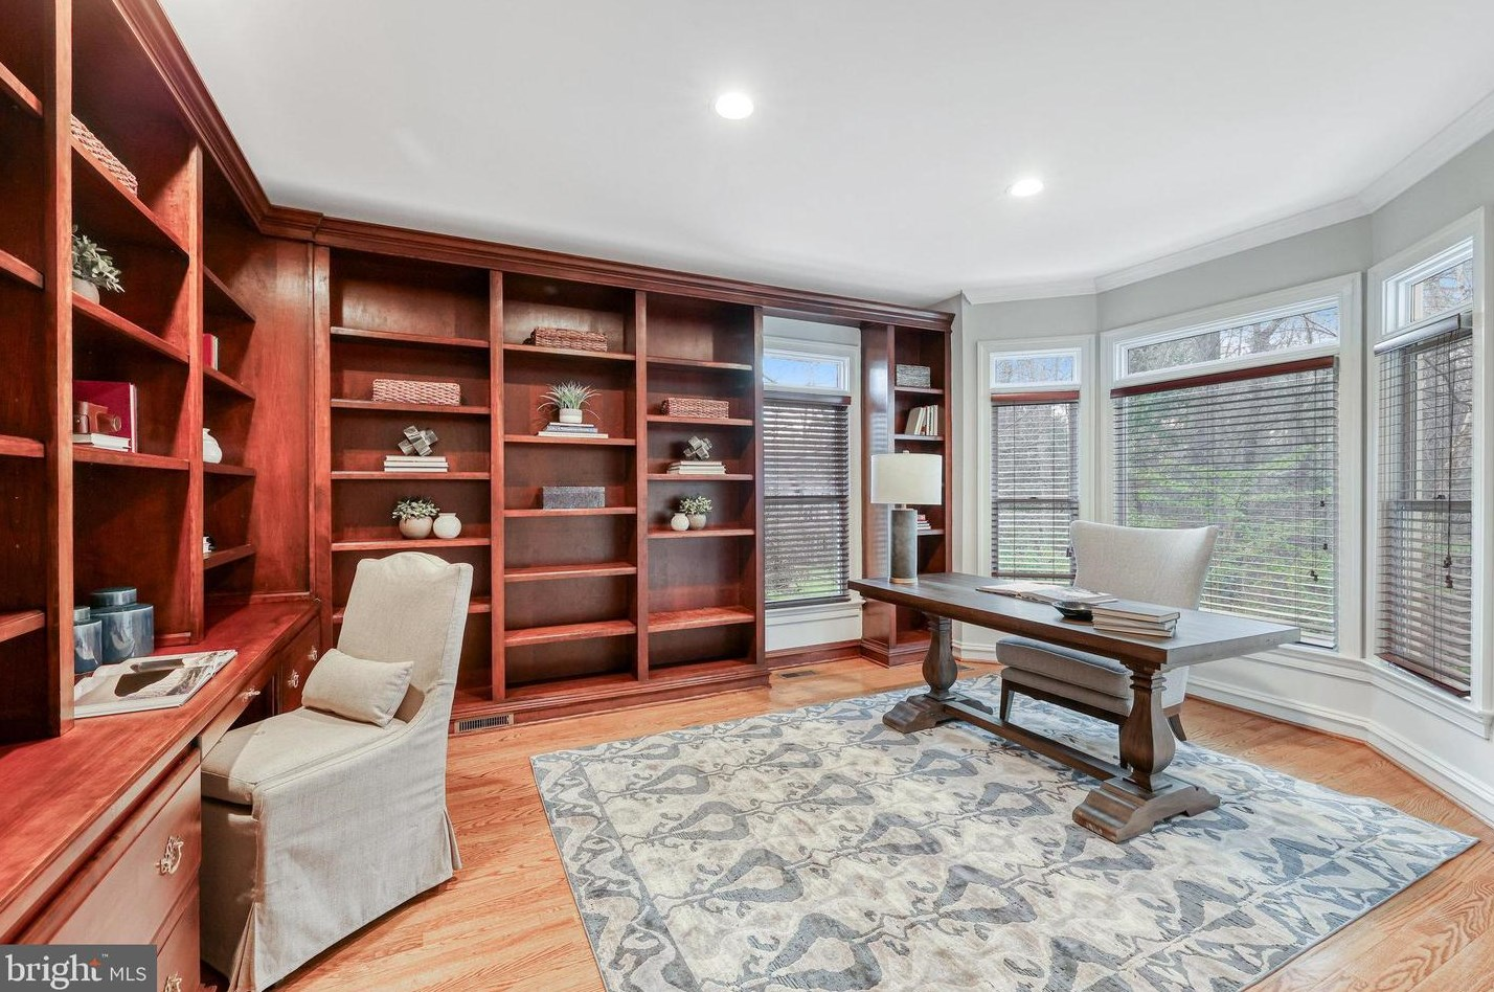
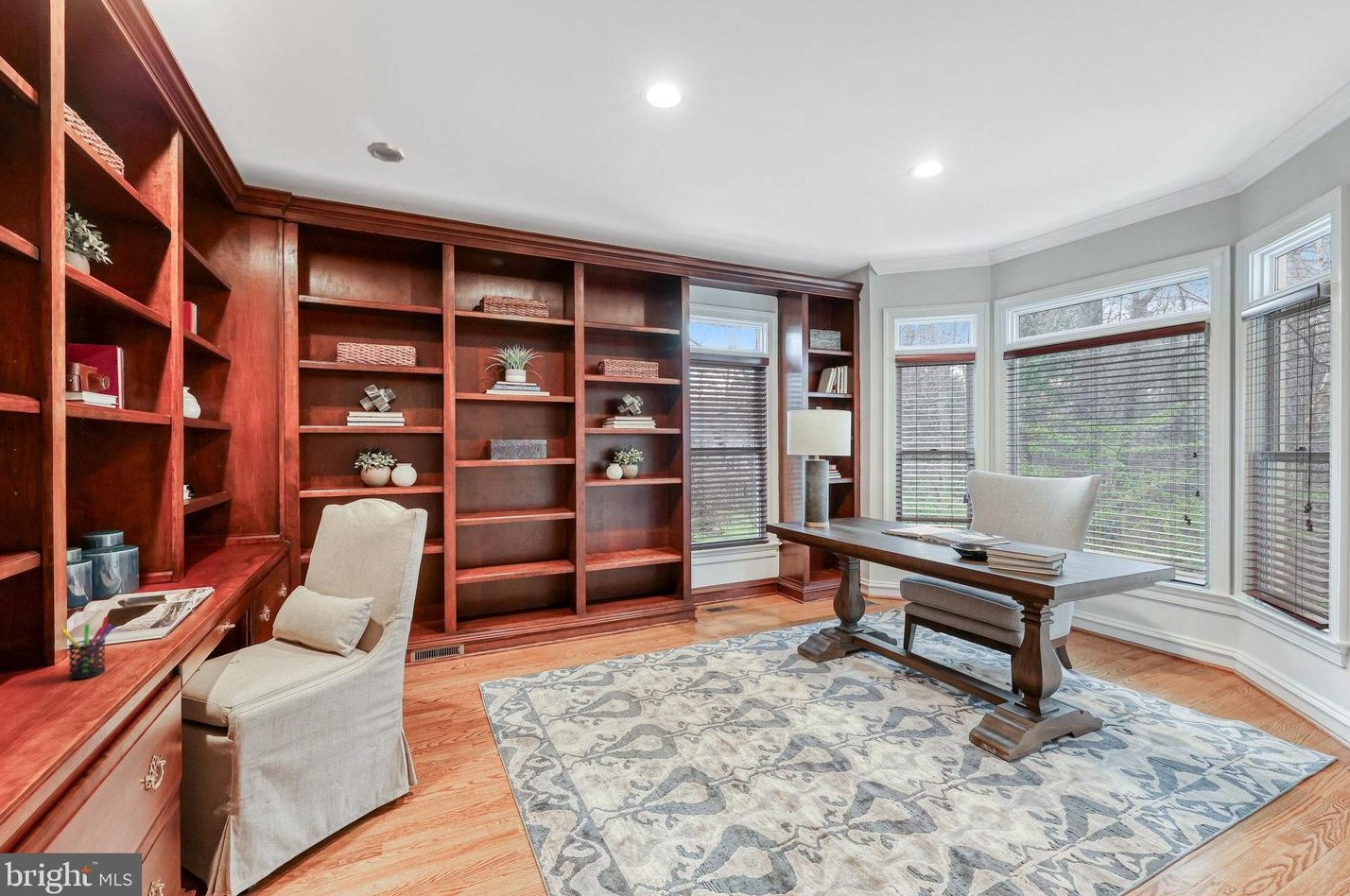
+ pen holder (89, 646)
+ smoke detector (386, 149)
